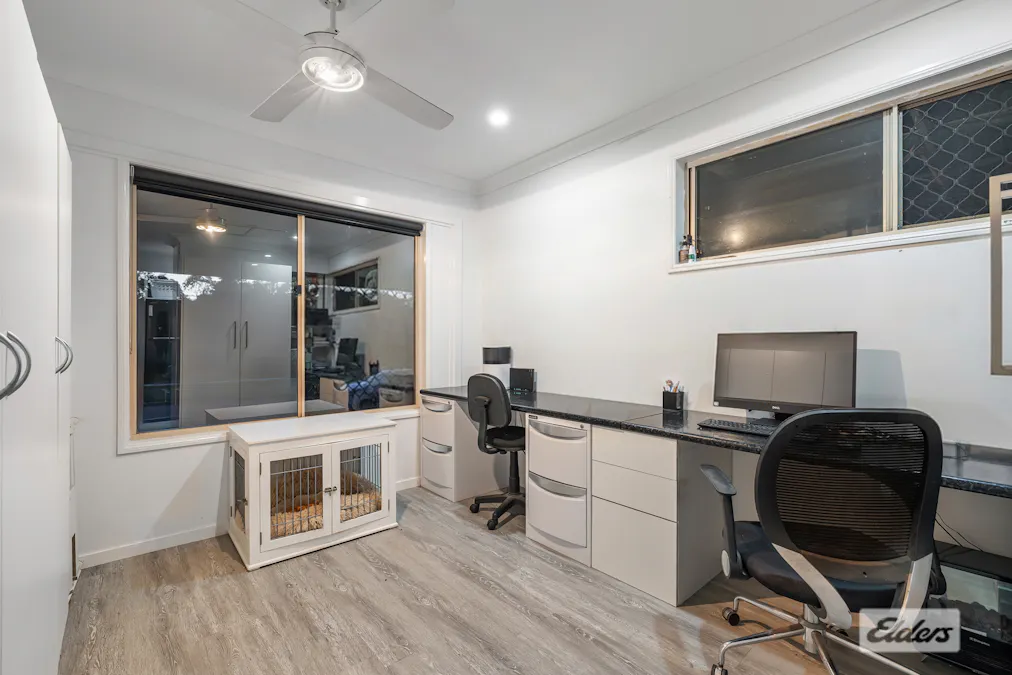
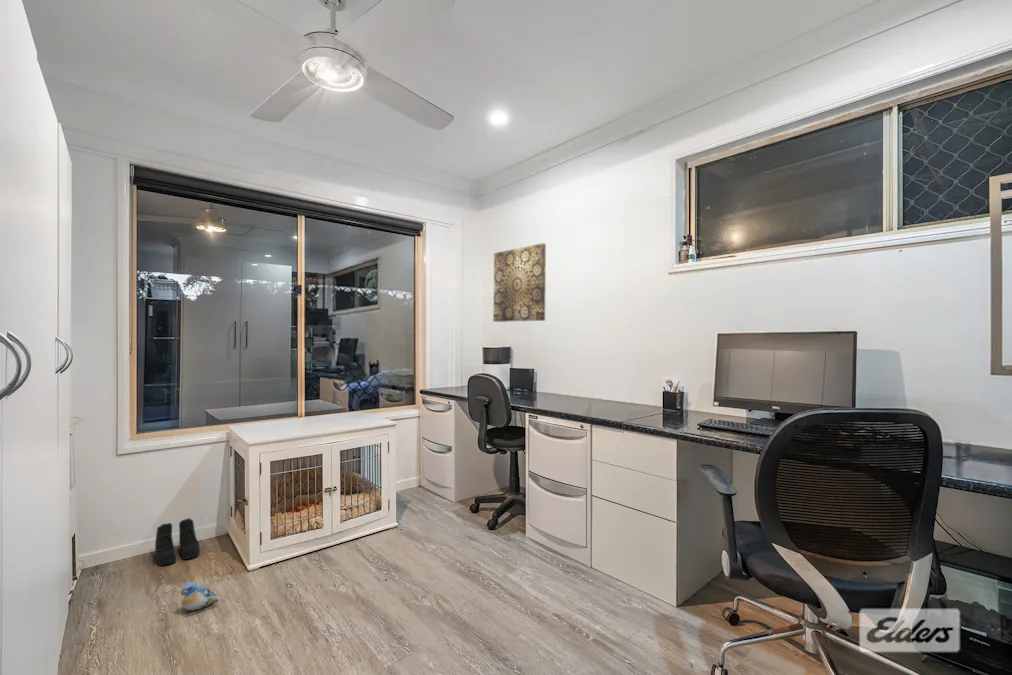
+ plush toy (200, 594)
+ wall art (518, 285)
+ boots (179, 539)
